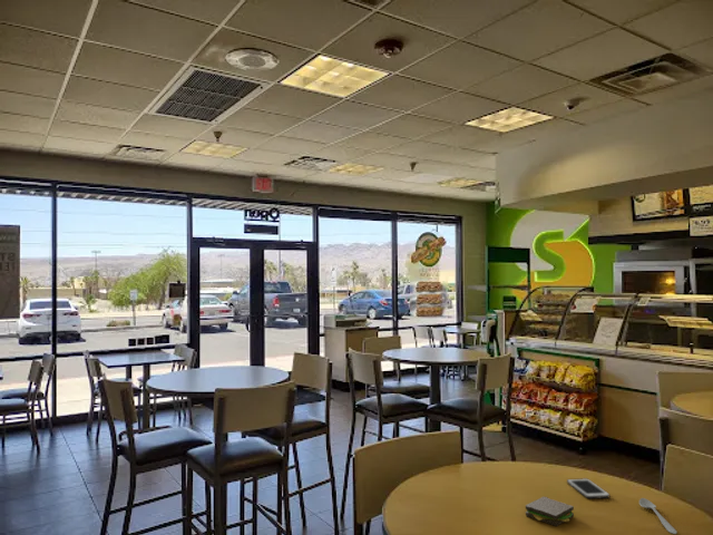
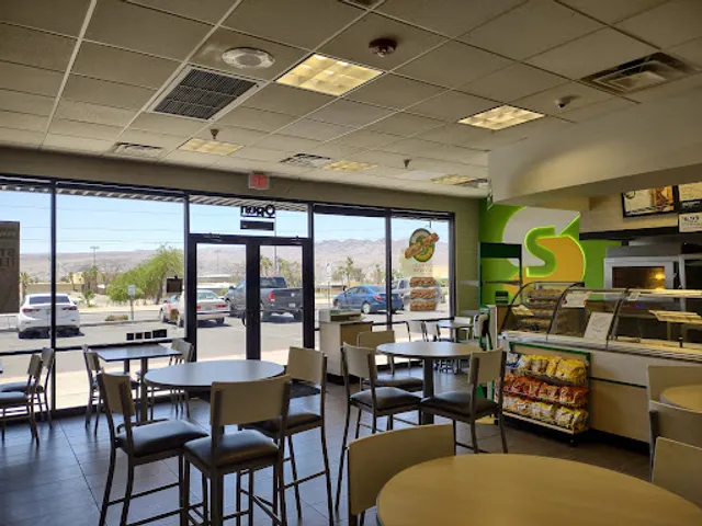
- spoon (657, 514)
- cell phone (587, 488)
- sandwich (549, 509)
